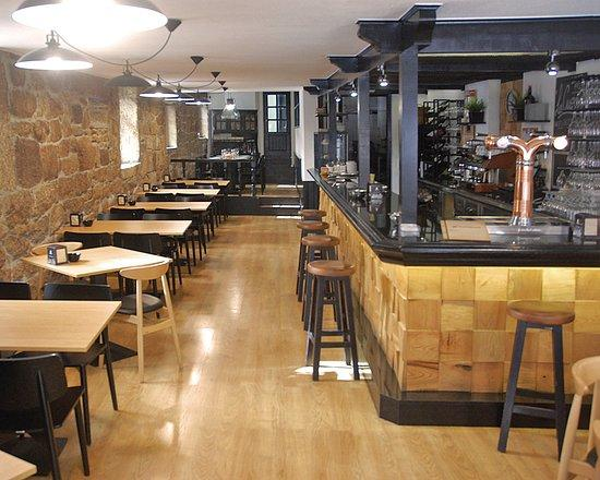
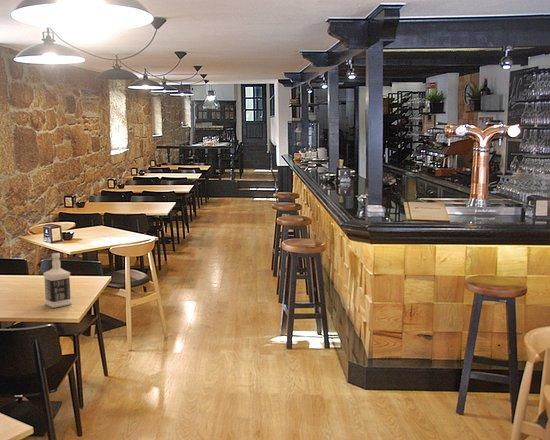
+ bottle (57, 279)
